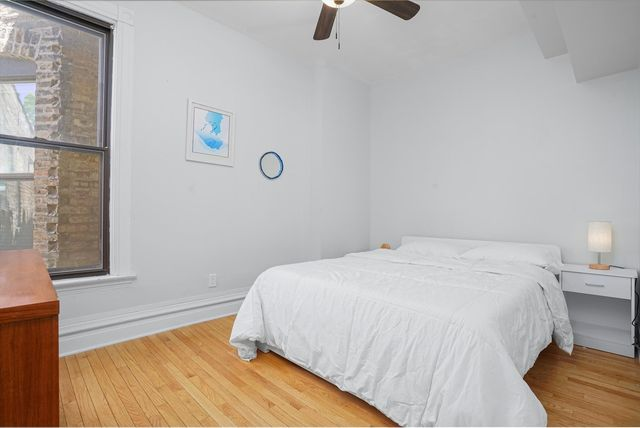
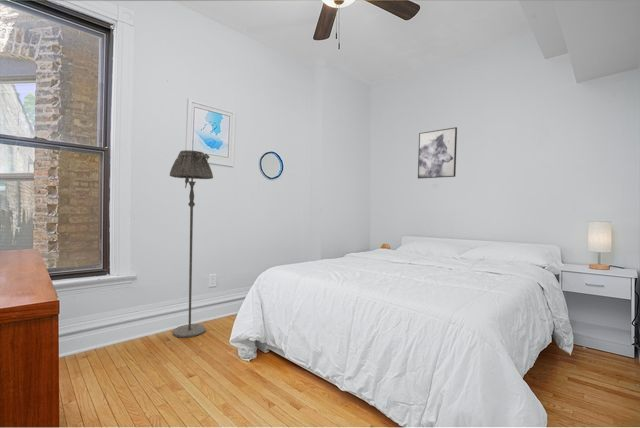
+ floor lamp (190, 242)
+ wall art (436, 154)
